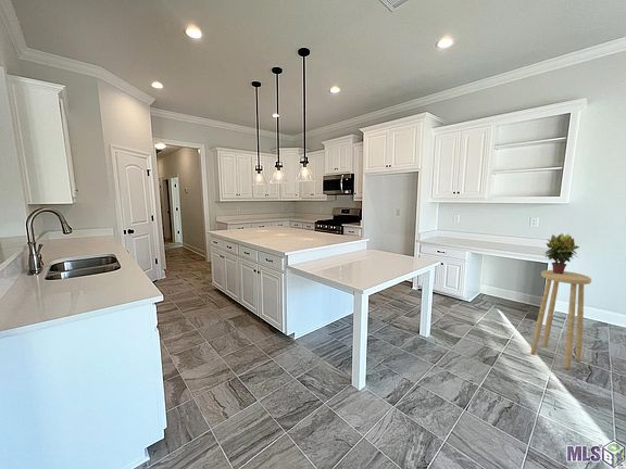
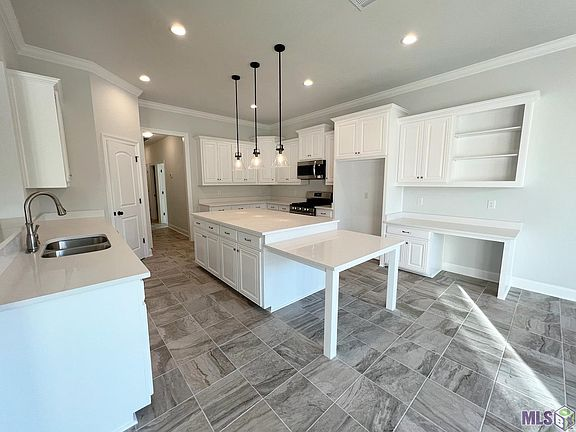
- potted plant (561, 253)
- stool (552, 316)
